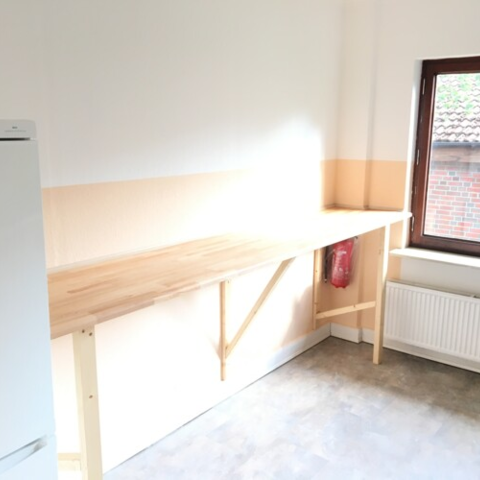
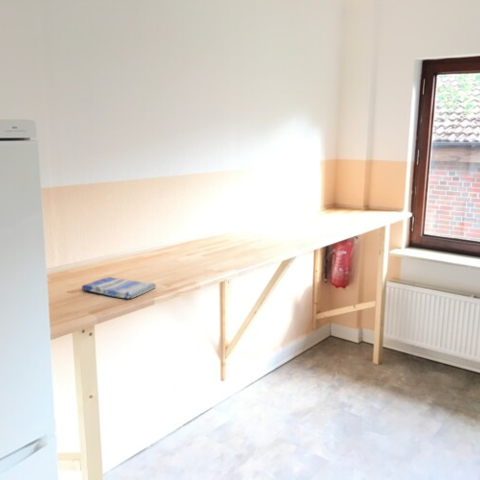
+ dish towel (119, 286)
